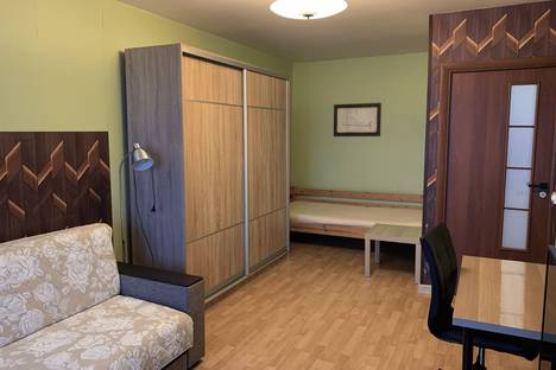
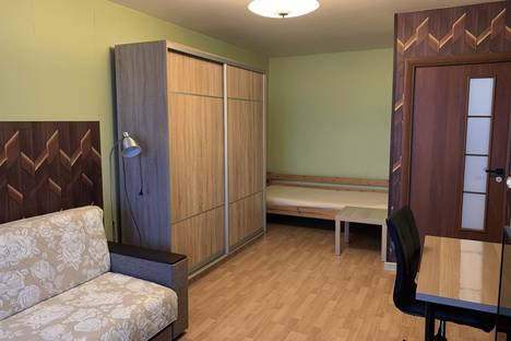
- wall art (356, 120)
